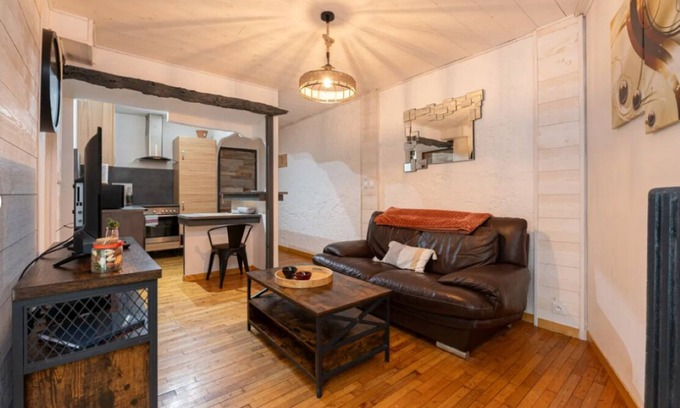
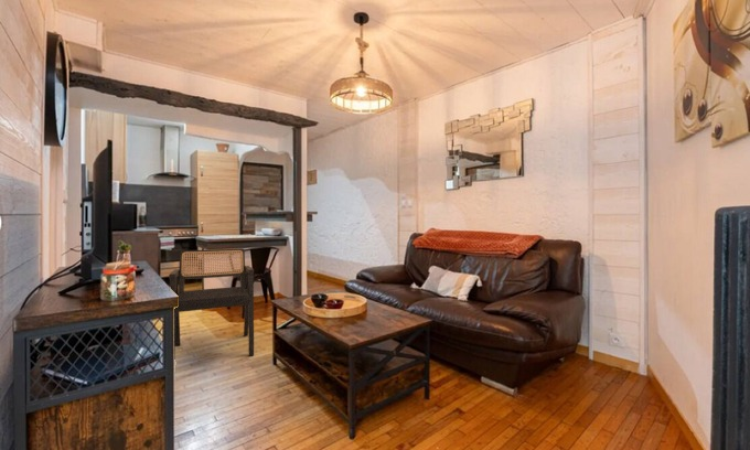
+ armchair (213, 300)
